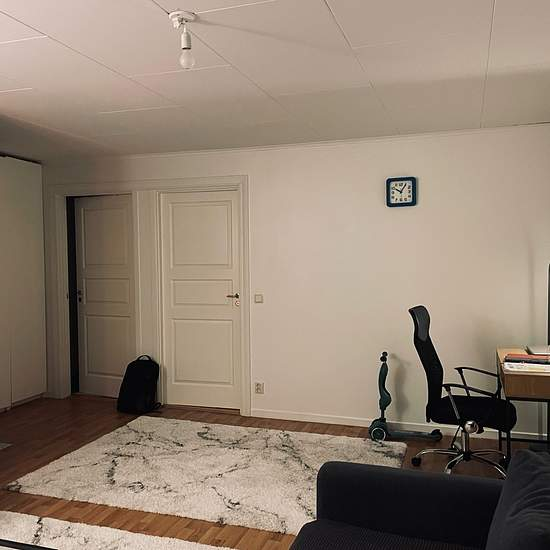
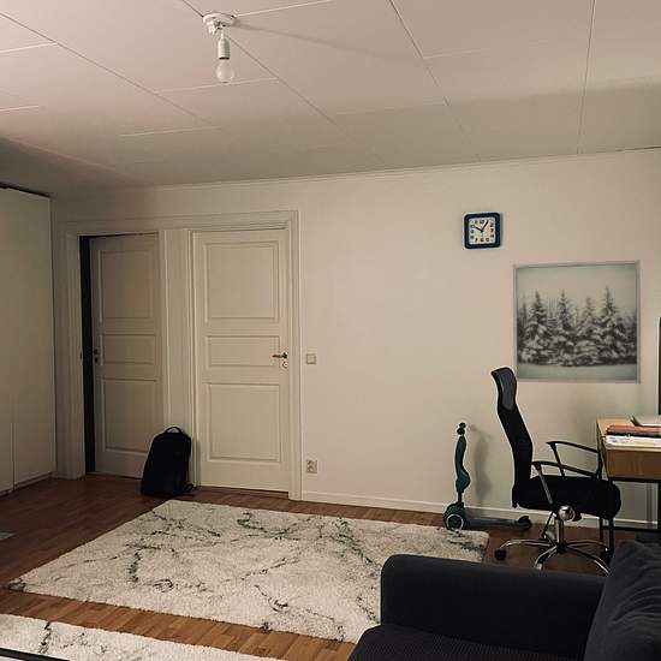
+ wall art (574, 322)
